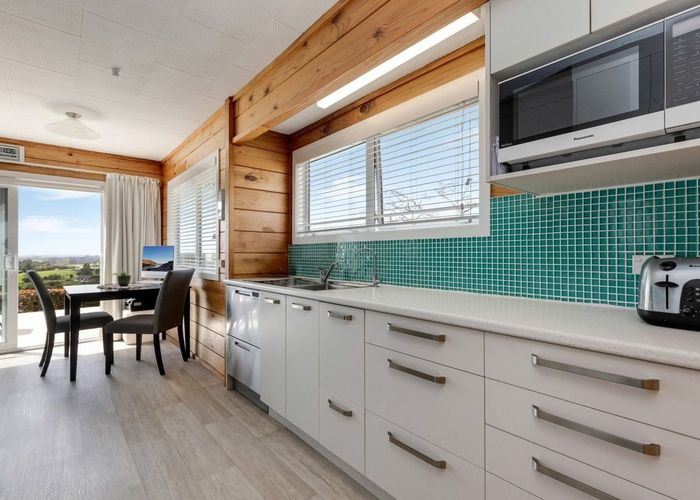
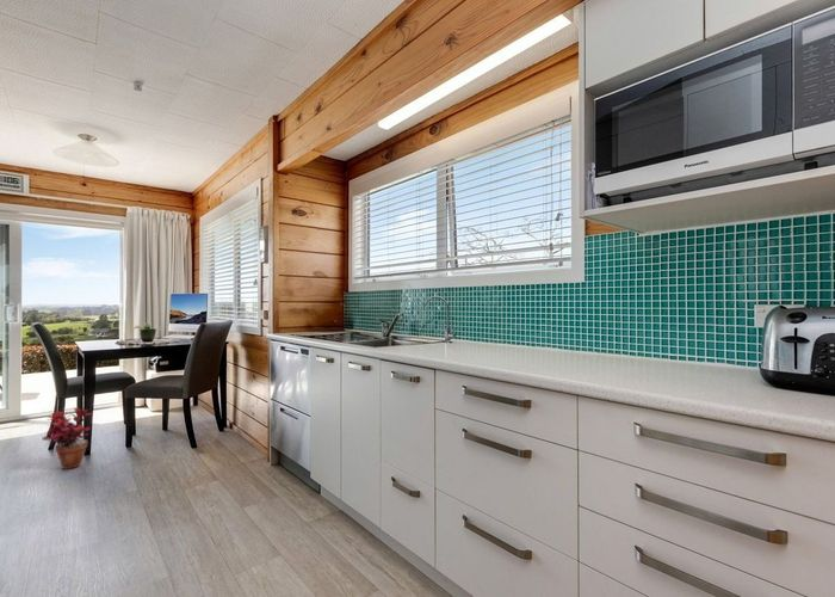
+ potted plant (68, 439)
